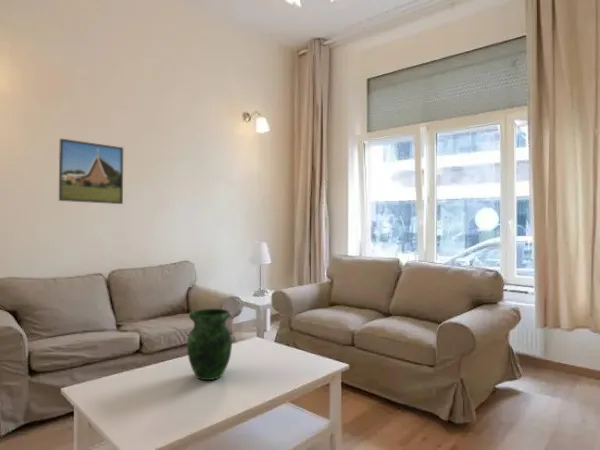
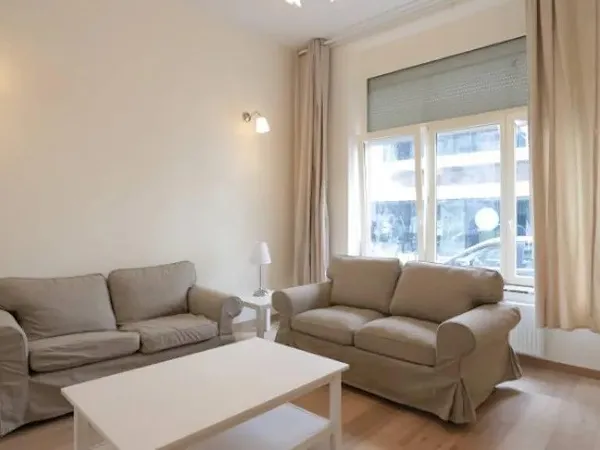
- vase (209, 343)
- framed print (92, 172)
